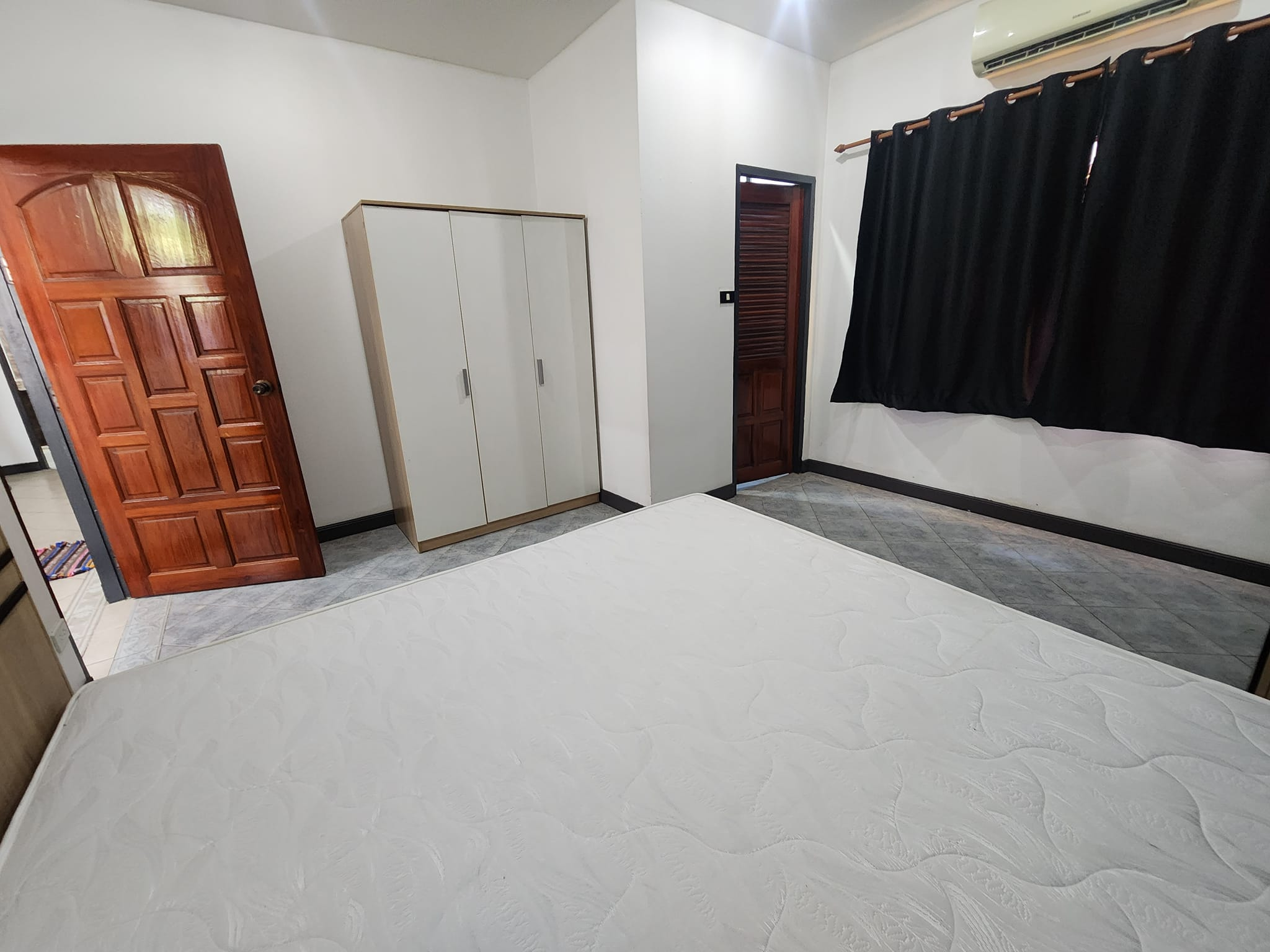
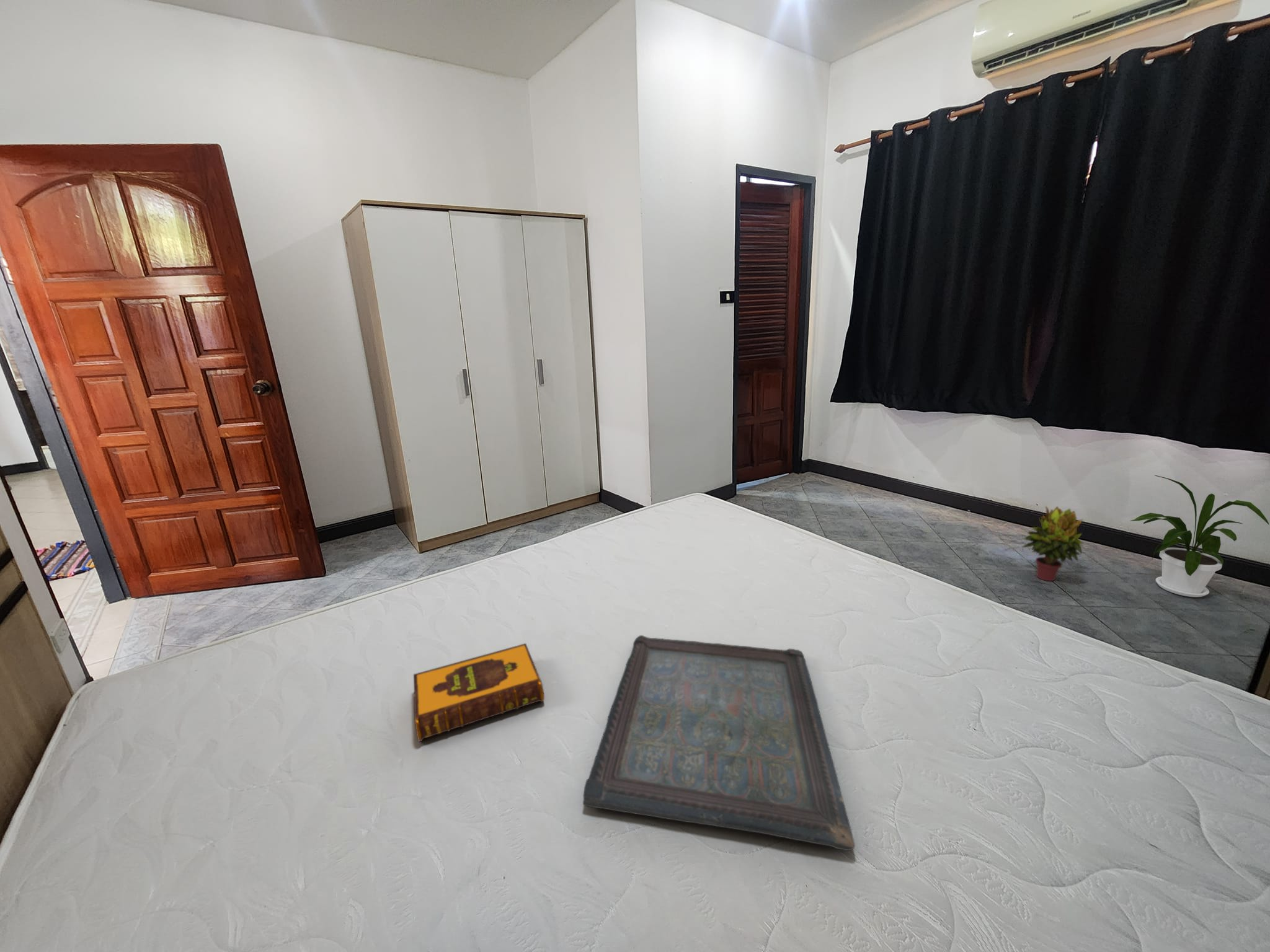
+ serving tray (716, 715)
+ house plant (1191, 537)
+ potted plant (1054, 544)
+ hardback book (477, 689)
